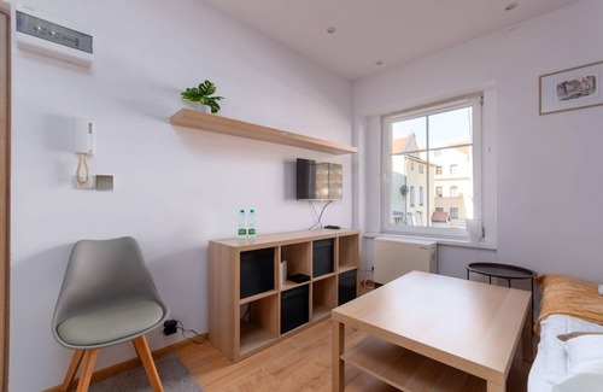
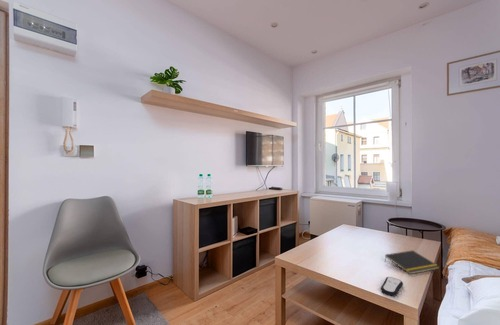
+ remote control (391, 285)
+ notepad (411, 261)
